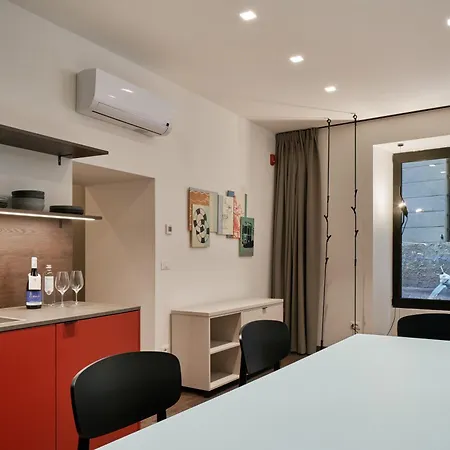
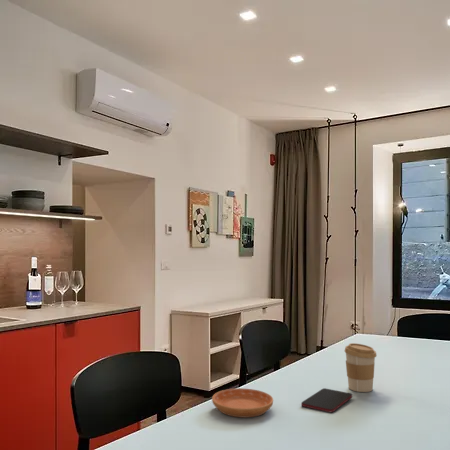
+ smartphone (327, 399)
+ coffee cup (360, 366)
+ saucer (242, 403)
